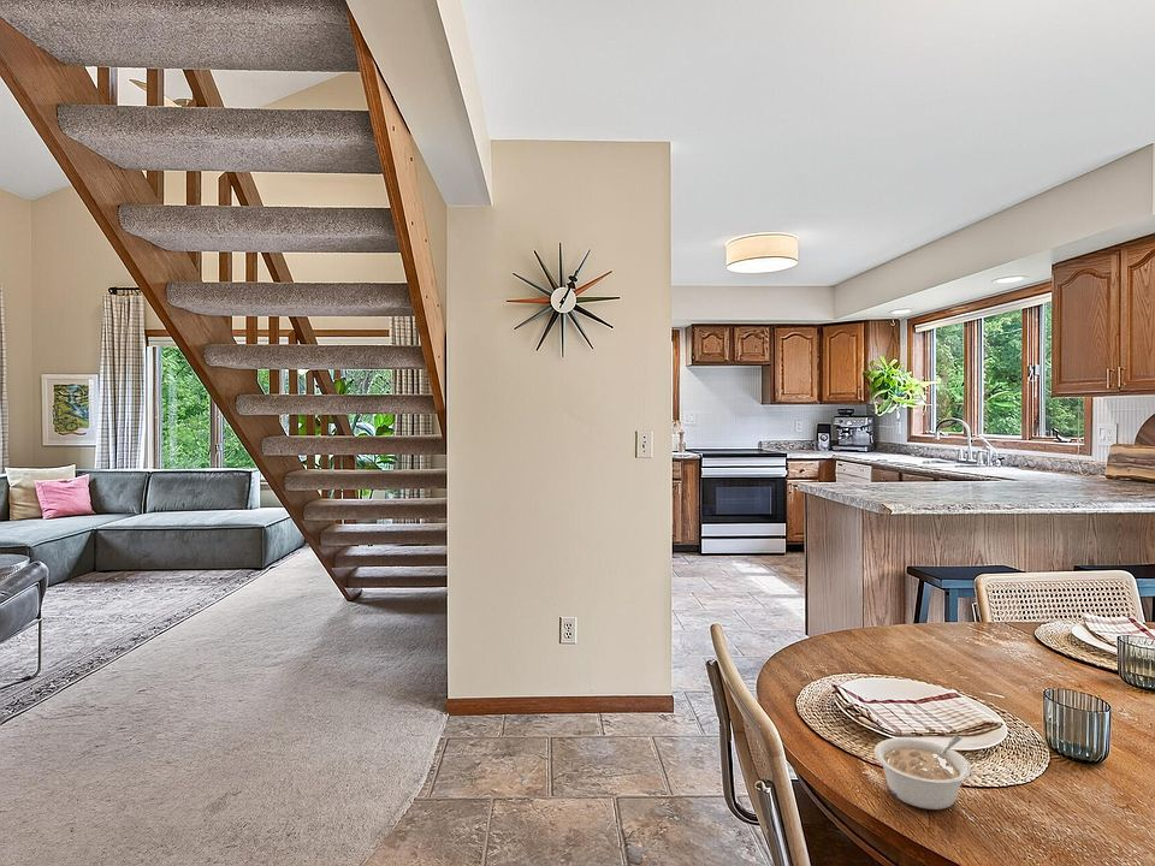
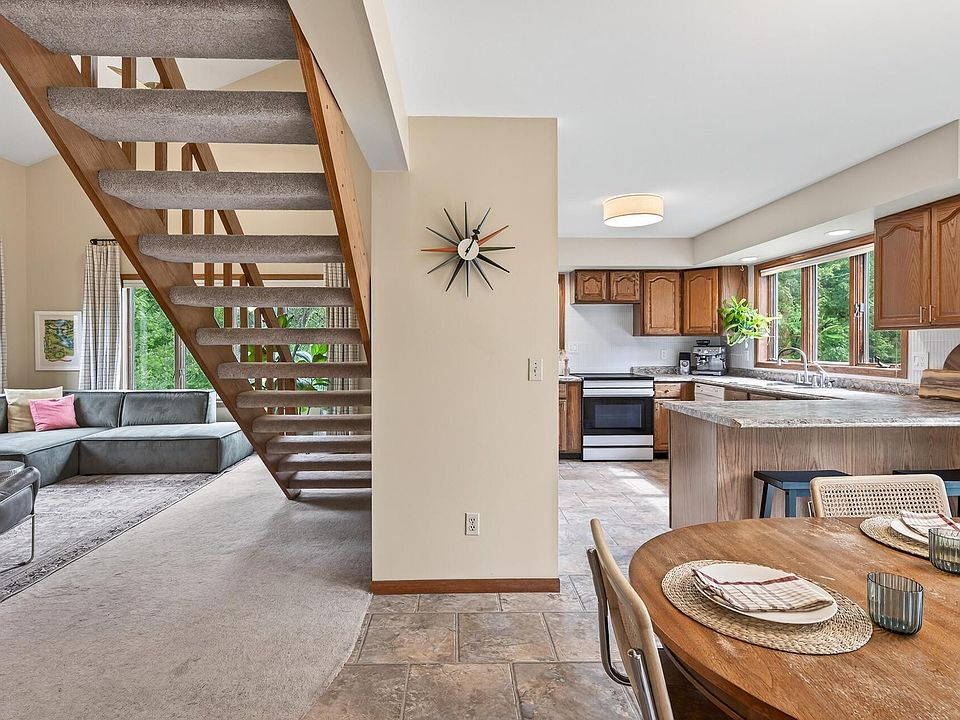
- legume (920, 770)
